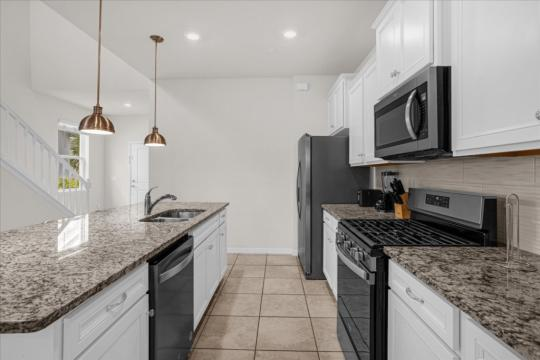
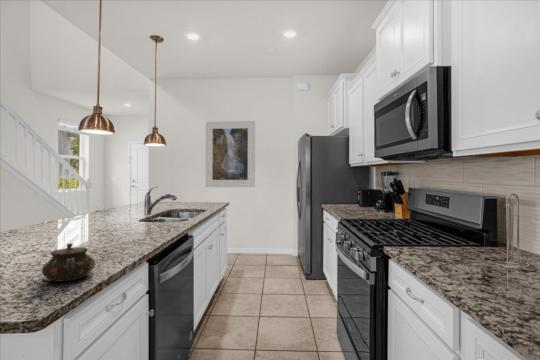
+ teapot (69, 260)
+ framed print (230, 154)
